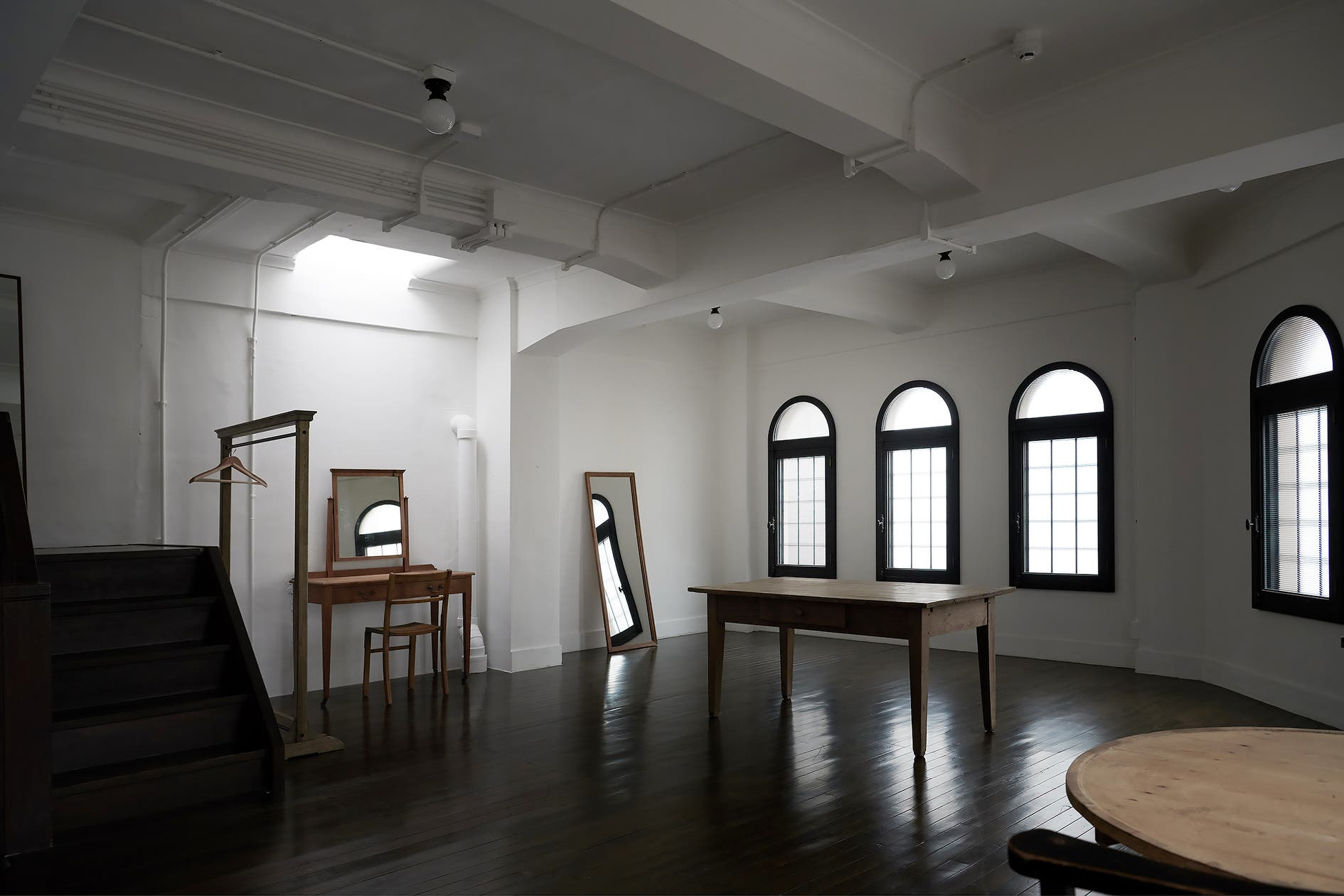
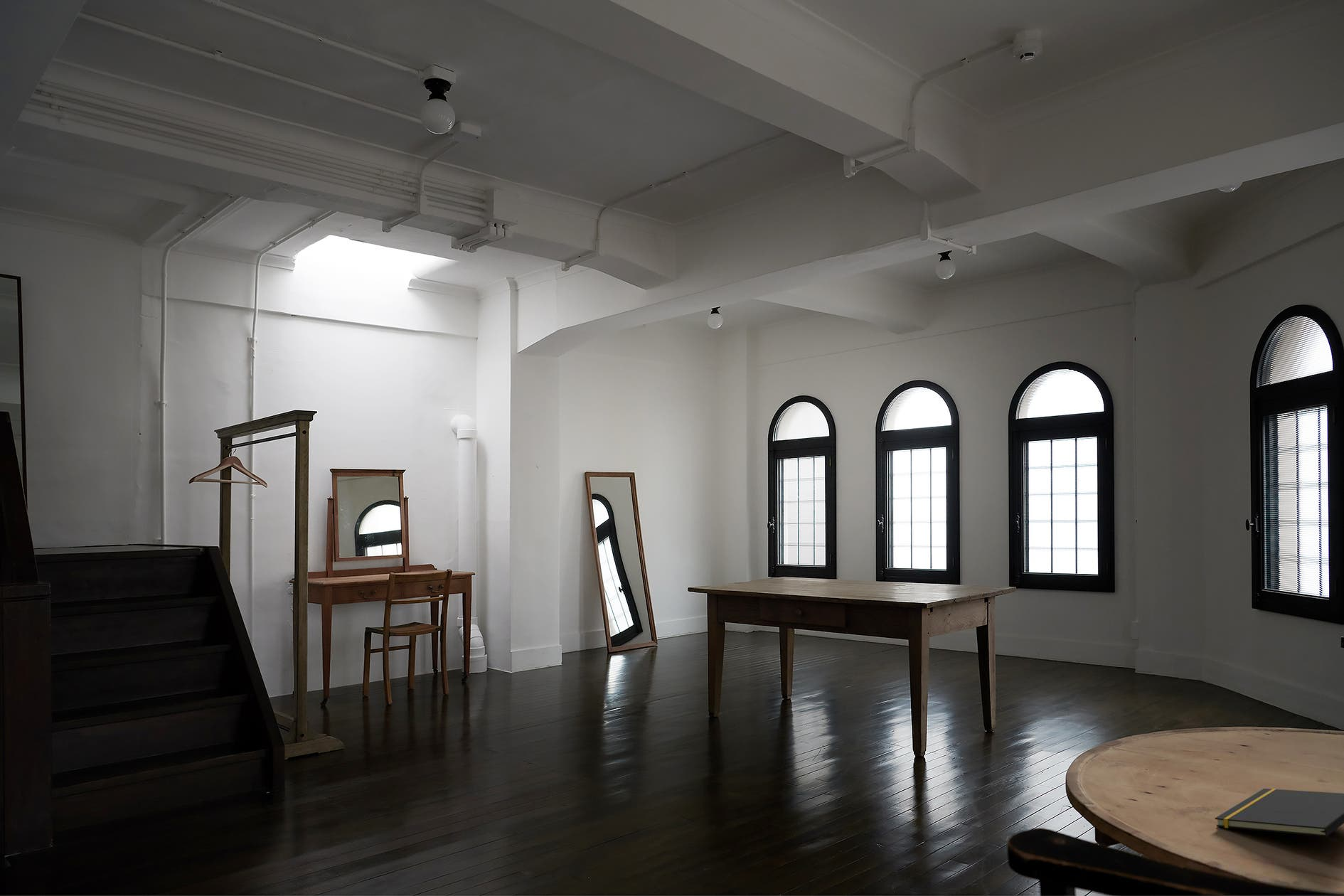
+ notepad (1293, 811)
